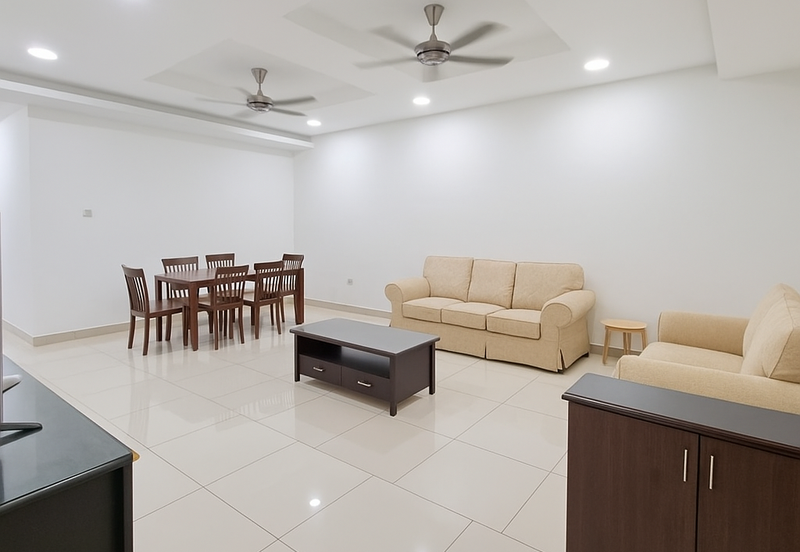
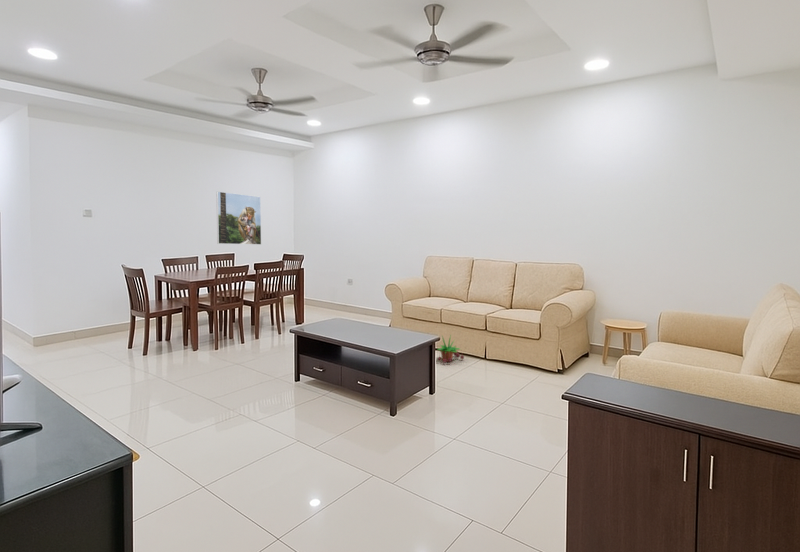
+ potted plant (447, 347)
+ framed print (239, 219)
